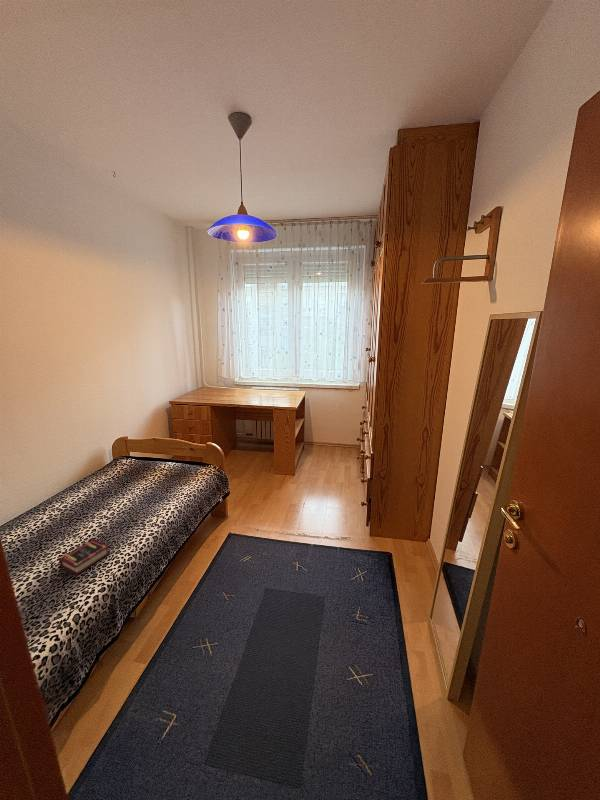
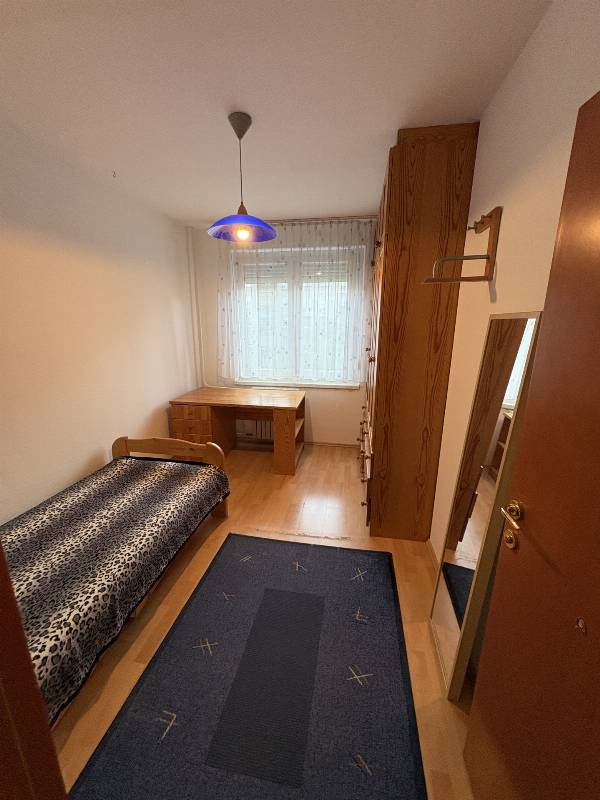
- book (85, 555)
